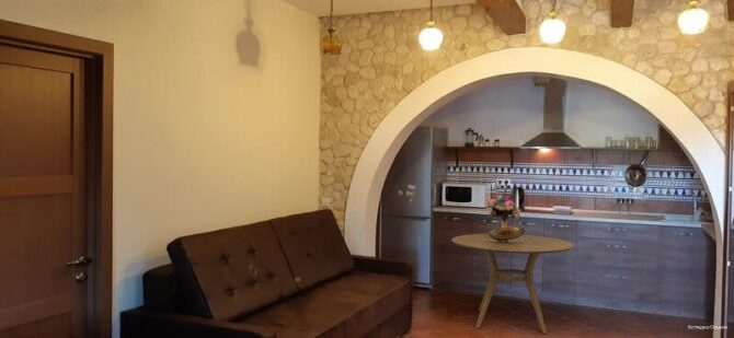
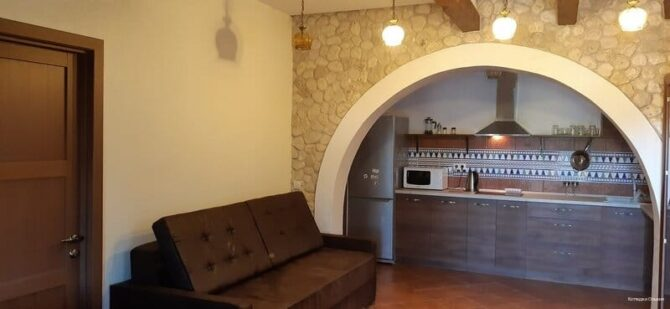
- dining table (511, 280)
- bouquet (505, 218)
